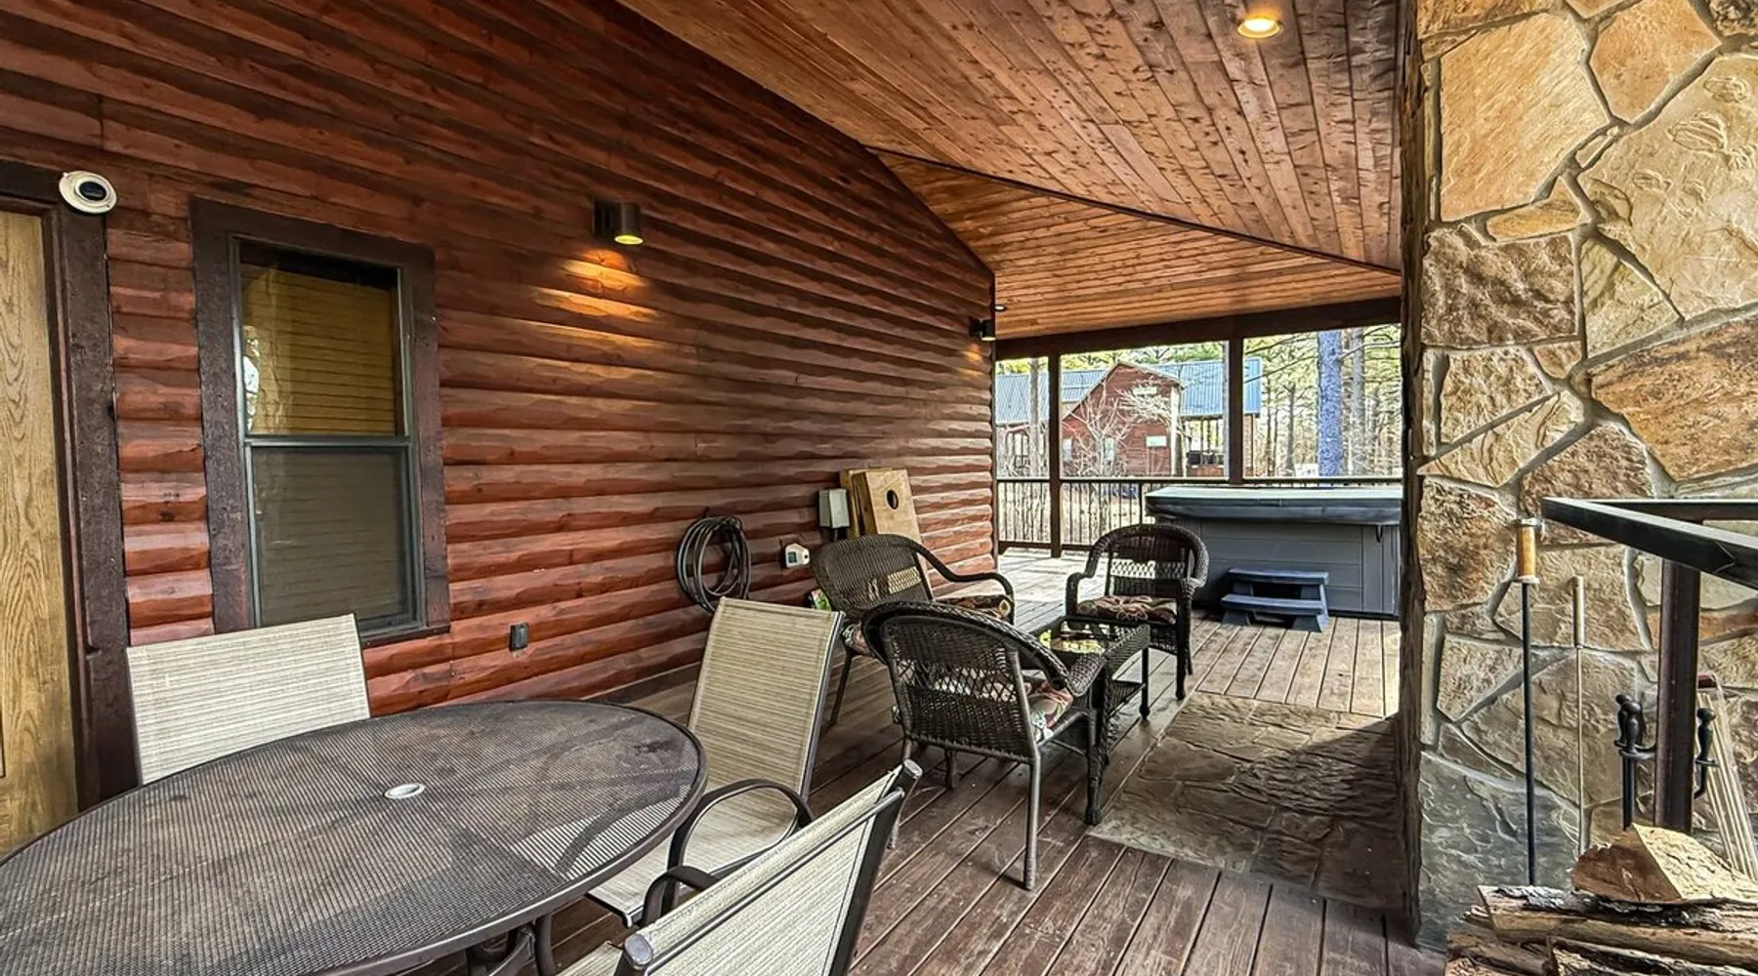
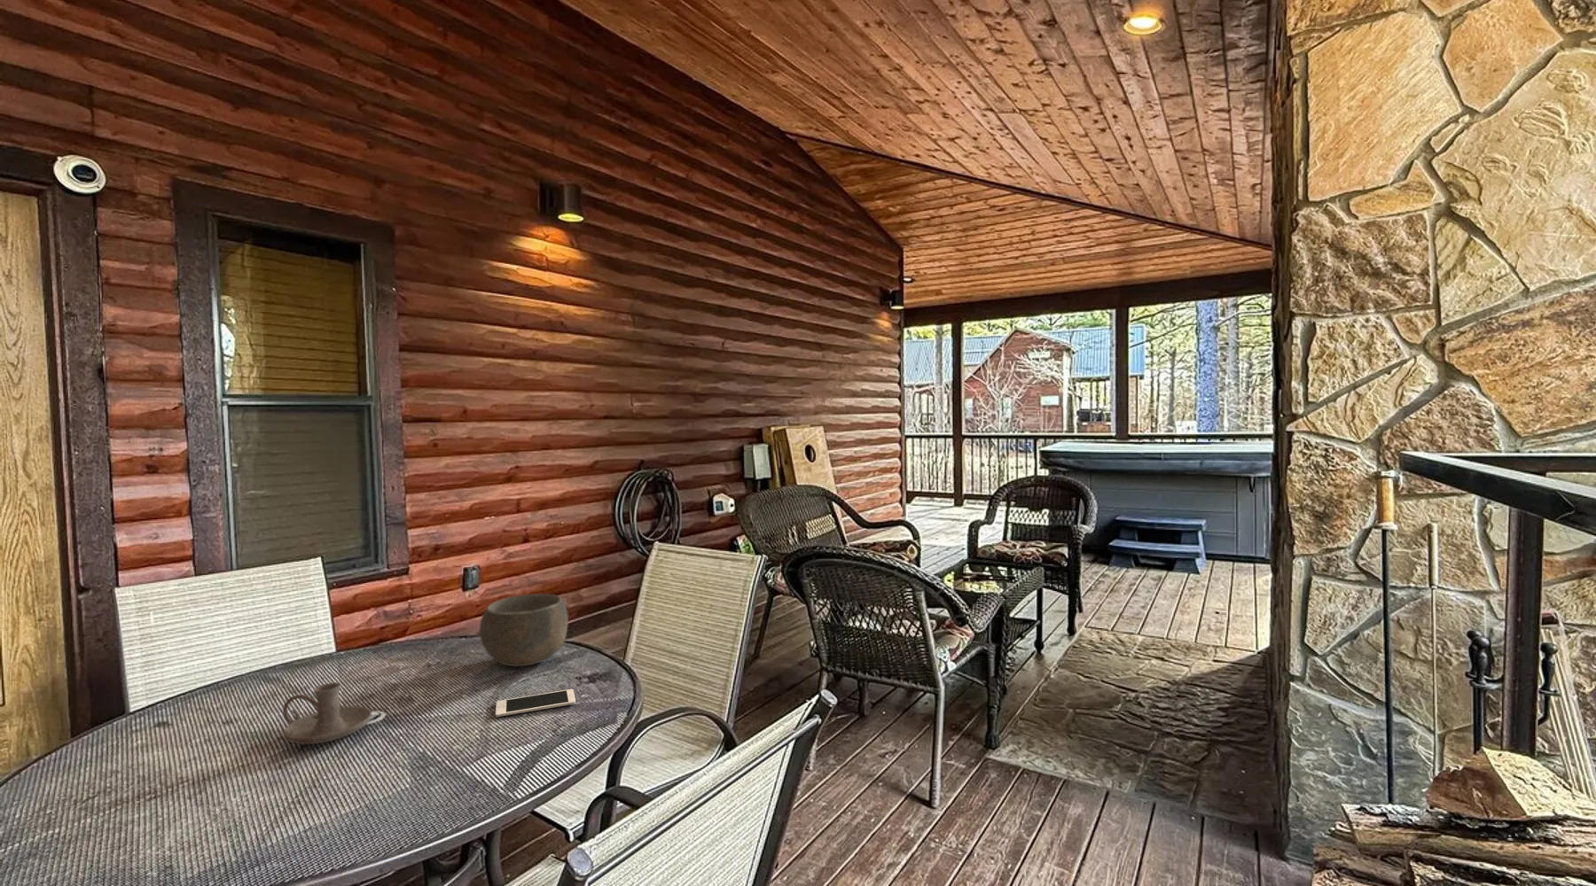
+ bowl (525, 631)
+ candle holder (321, 709)
+ cell phone (536, 702)
